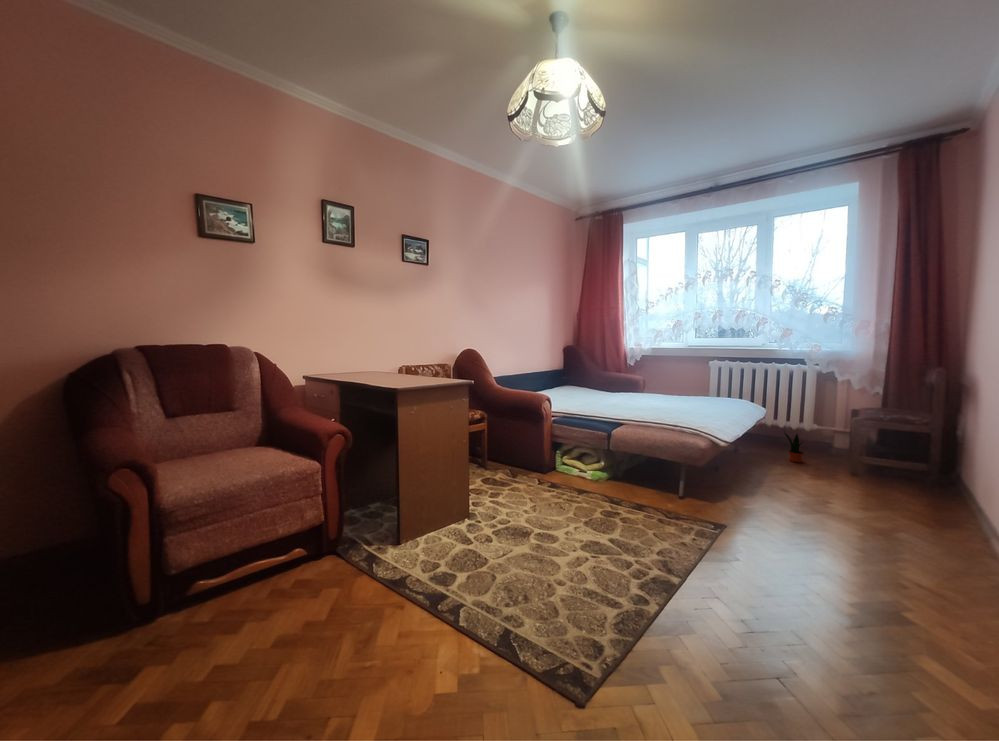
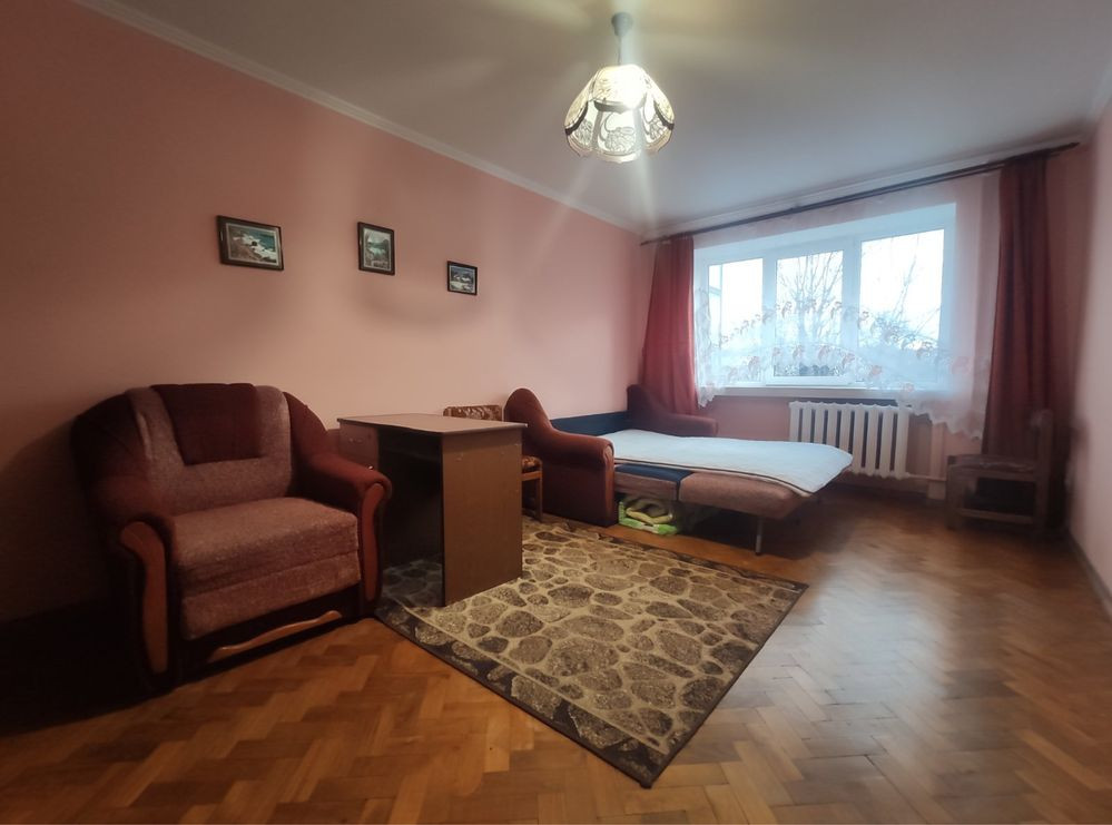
- potted plant (793, 445)
